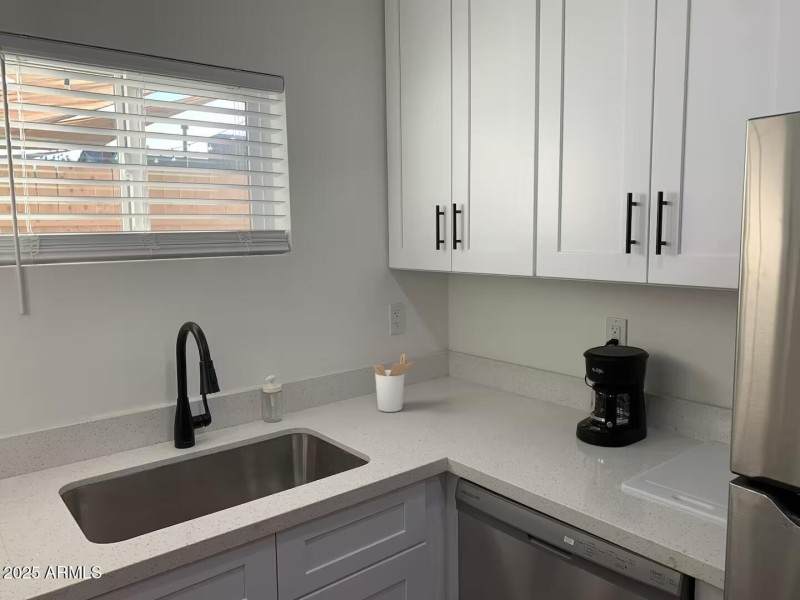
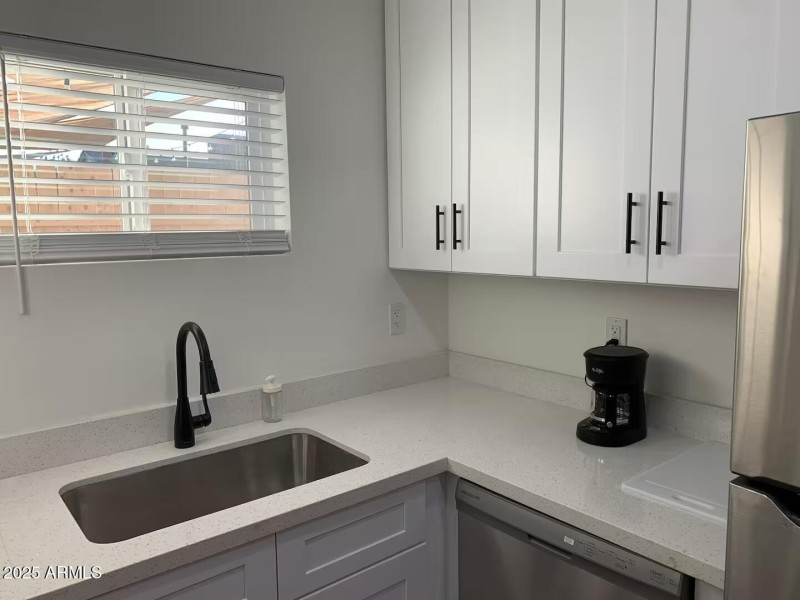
- utensil holder (394, 383)
